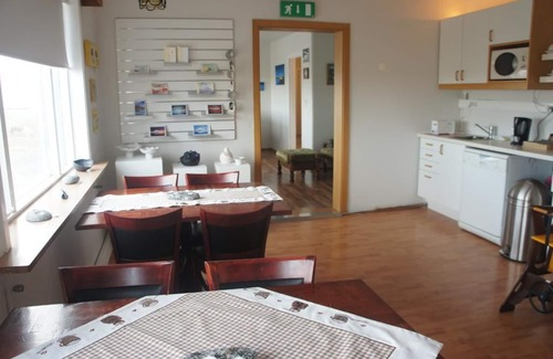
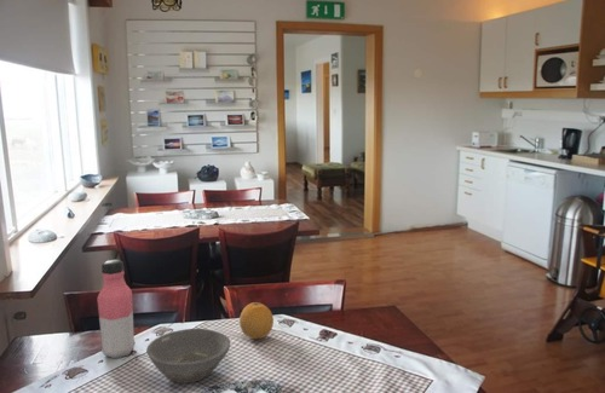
+ water bottle (115, 307)
+ bowl (189, 358)
+ fruit (257, 320)
